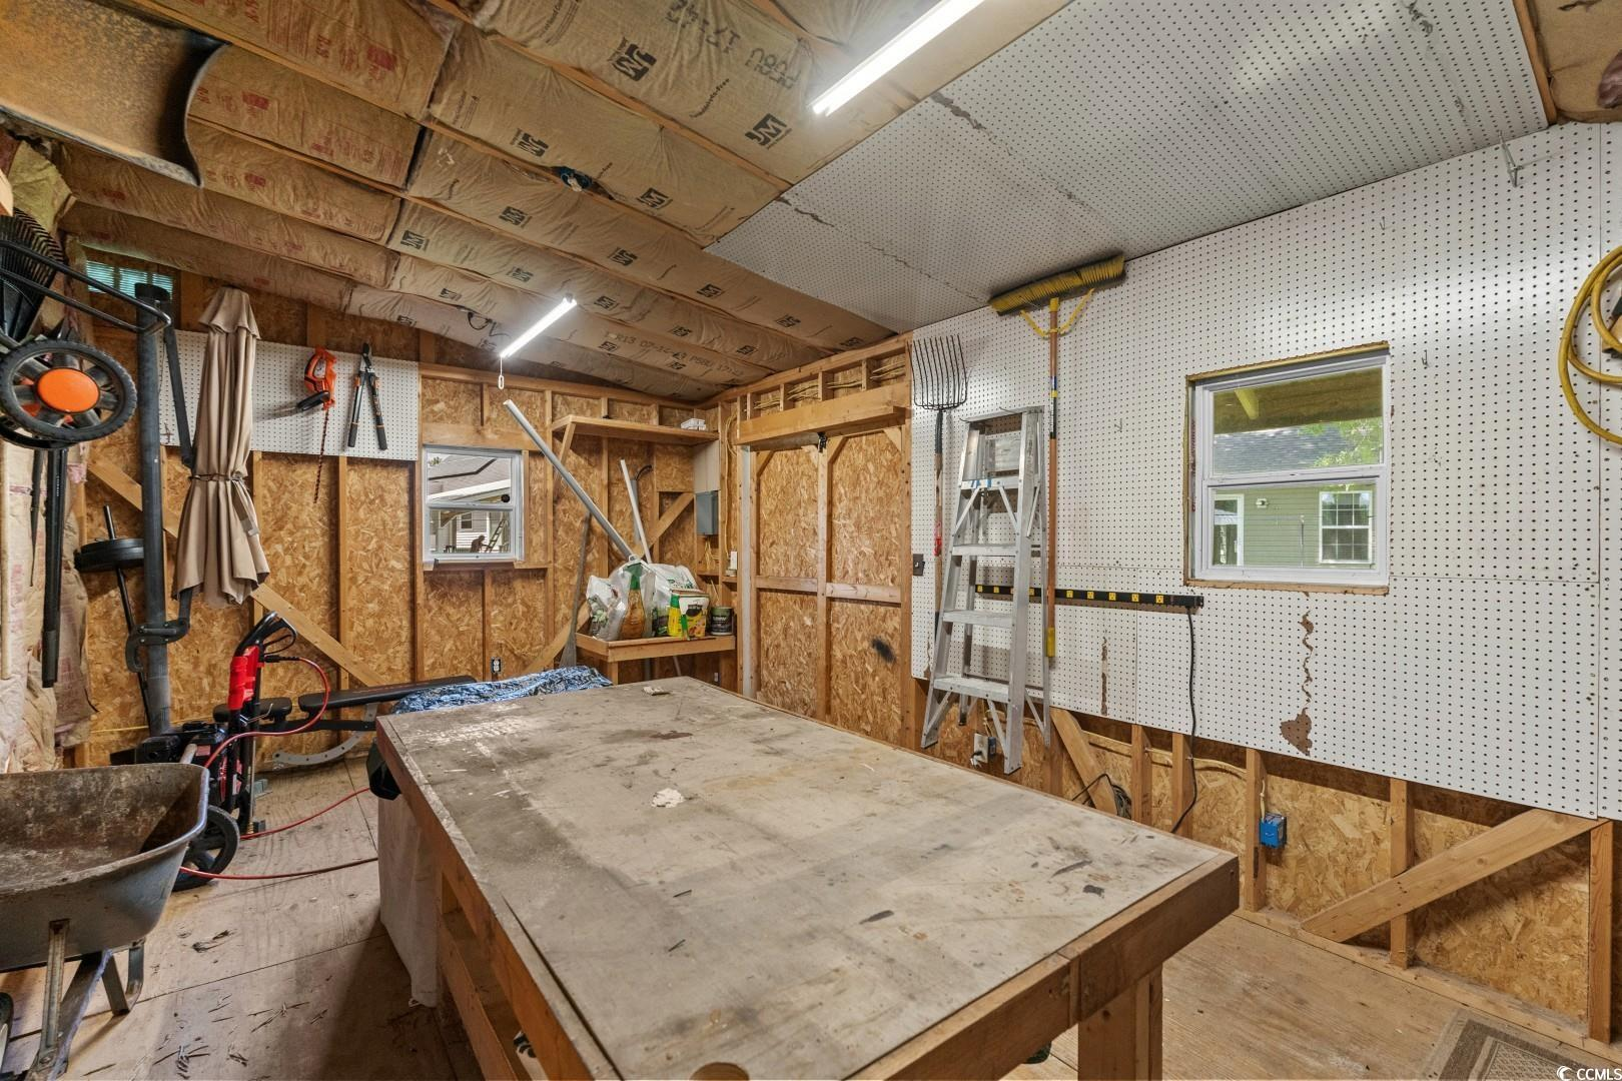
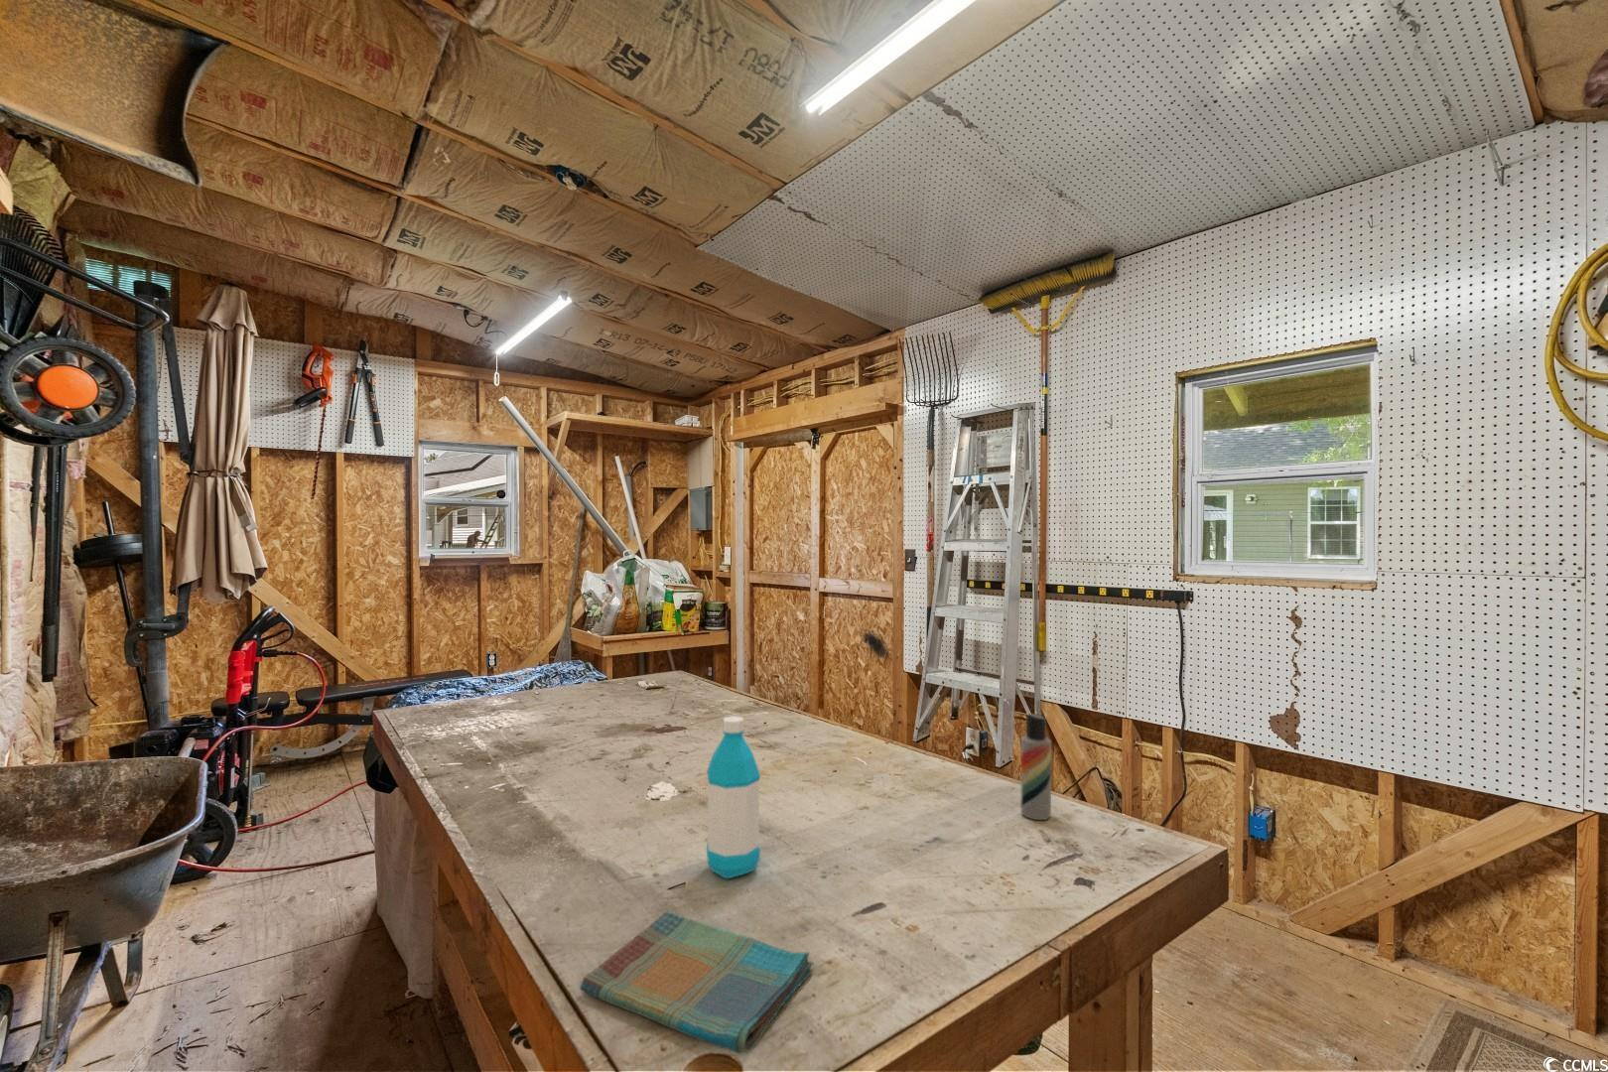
+ water bottle (732, 793)
+ dish towel (699, 972)
+ lotion bottle (1035, 765)
